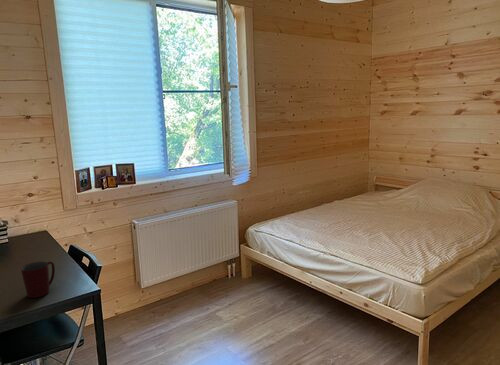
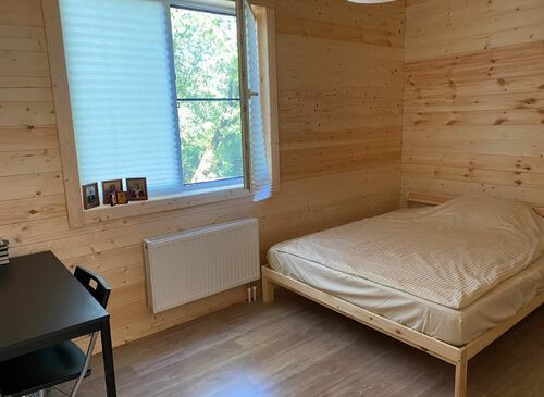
- mug (40, 278)
